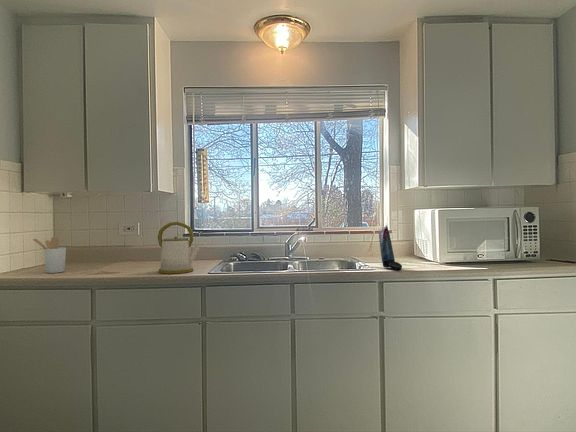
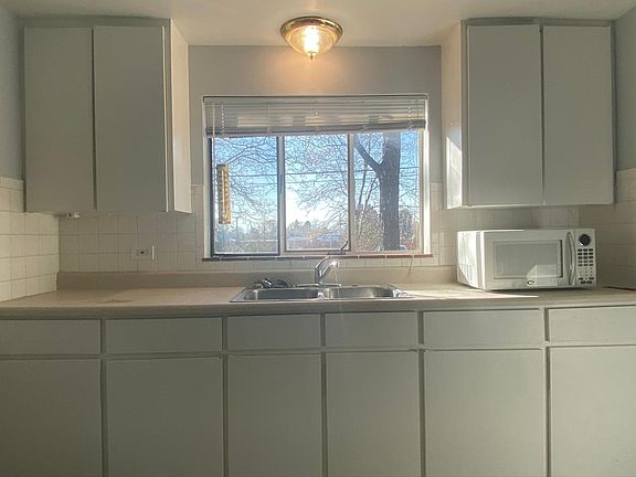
- cosmetic container (388, 246)
- kettle (179, 246)
- utensil holder (49, 254)
